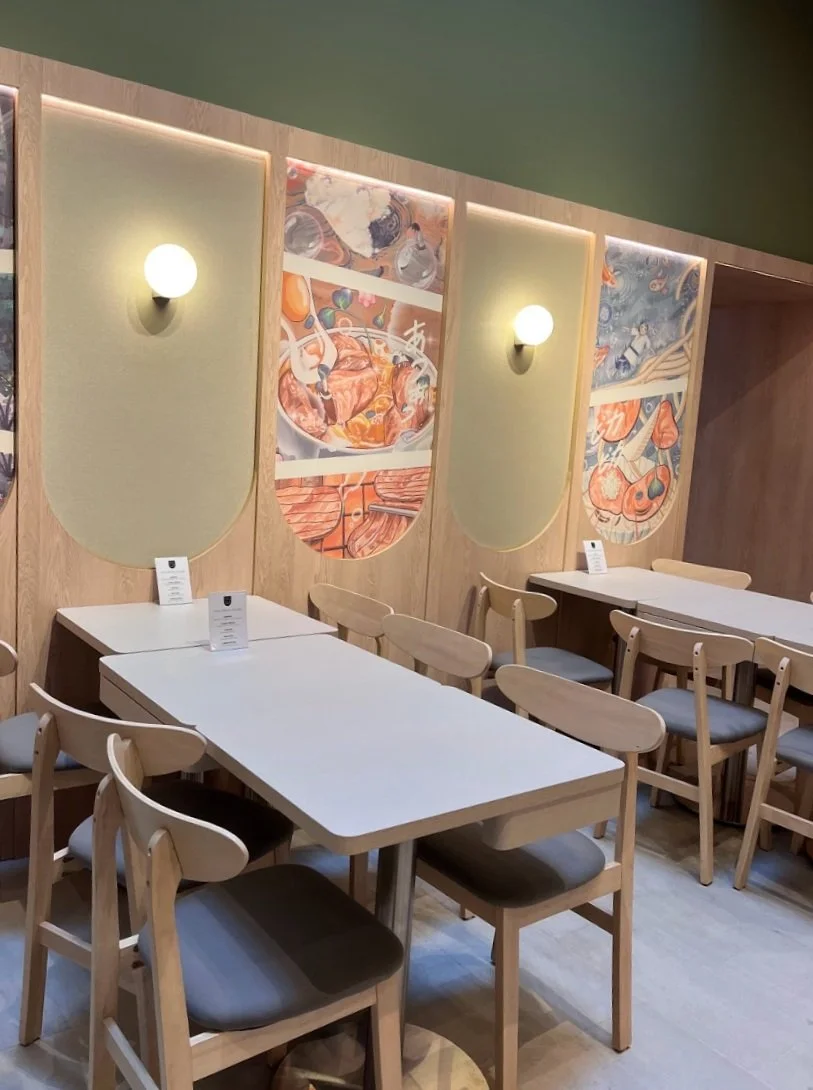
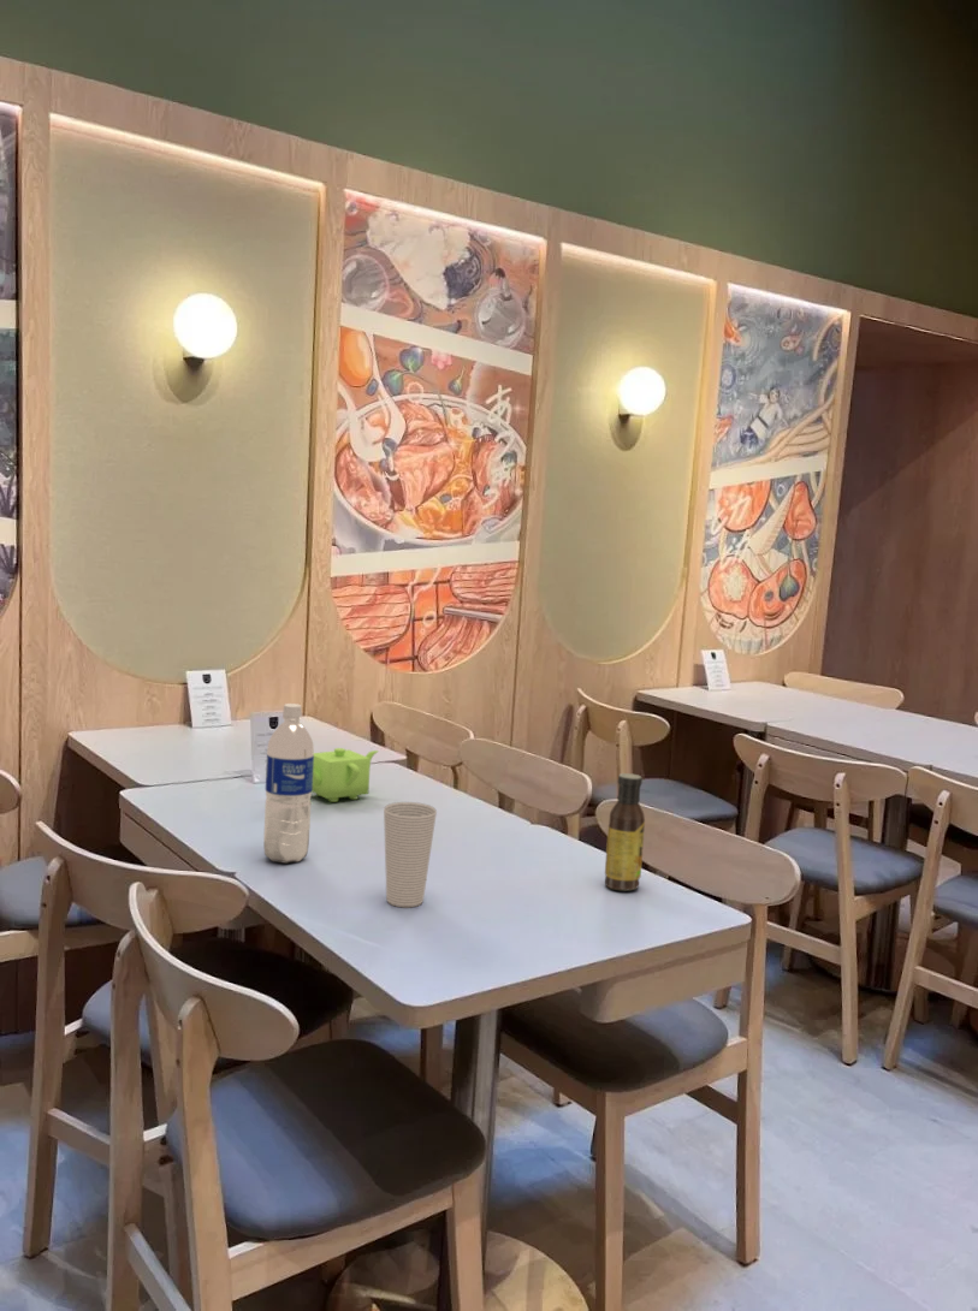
+ sauce bottle (626, 831)
+ water bottle (289, 782)
+ cup (407, 855)
+ teapot (338, 772)
